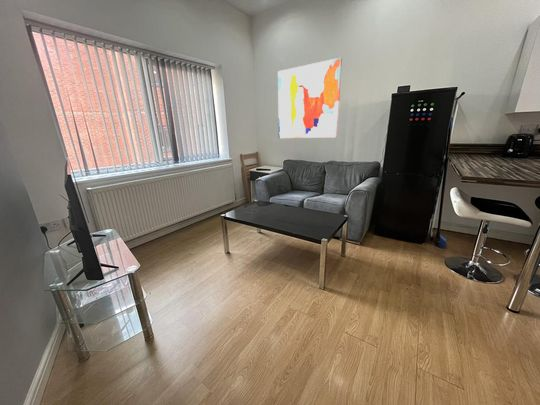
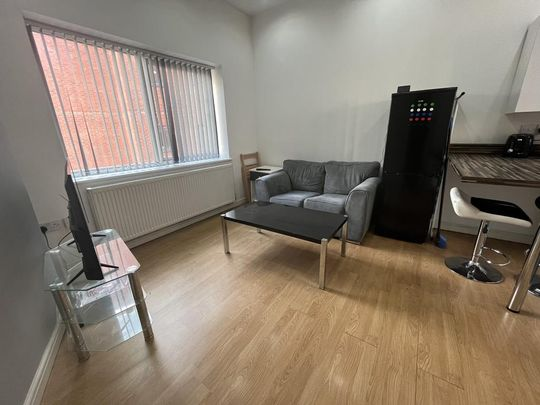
- wall art (306, 103)
